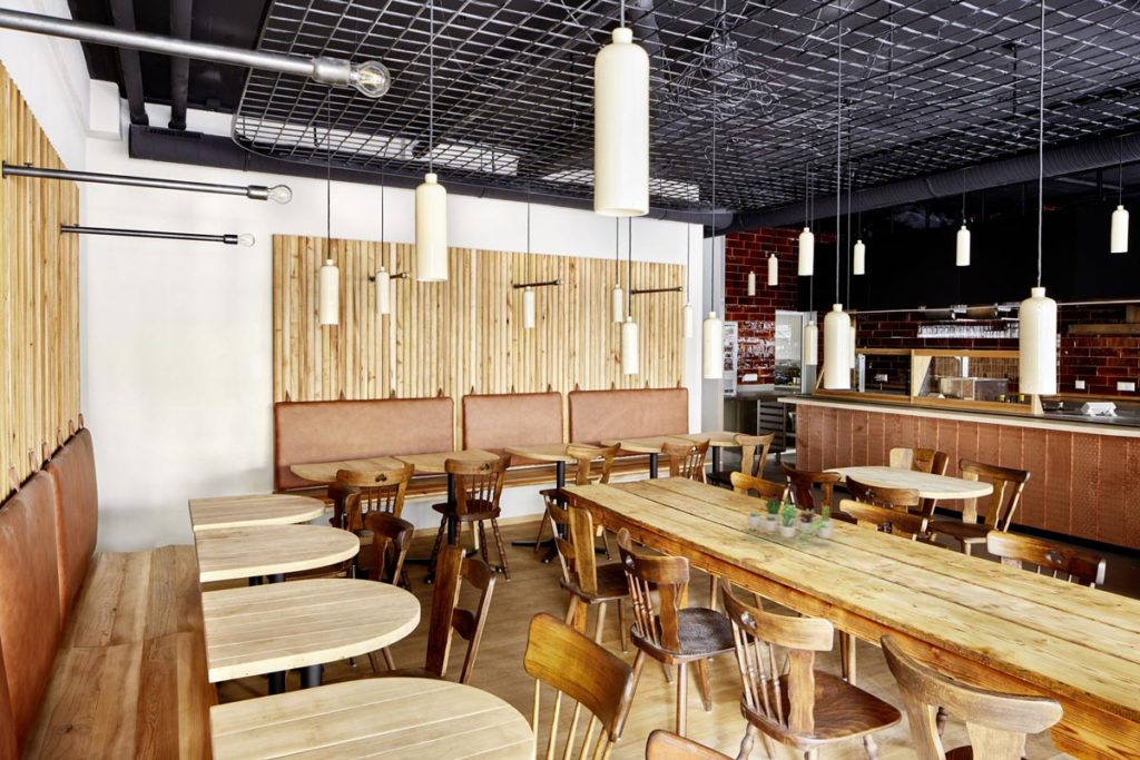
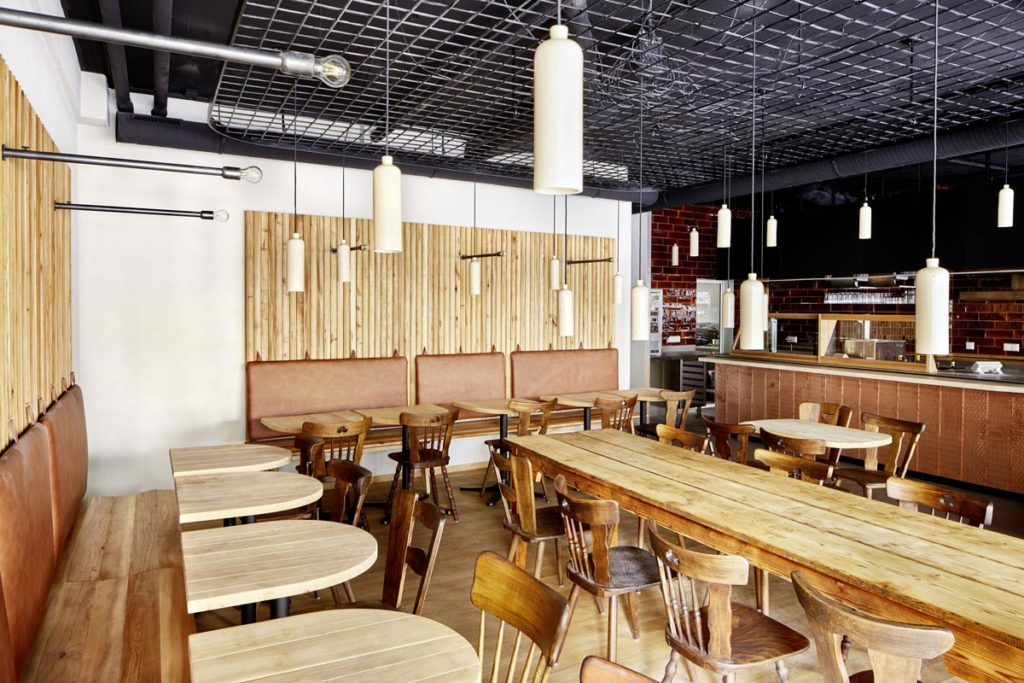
- succulent plant (788, 519)
